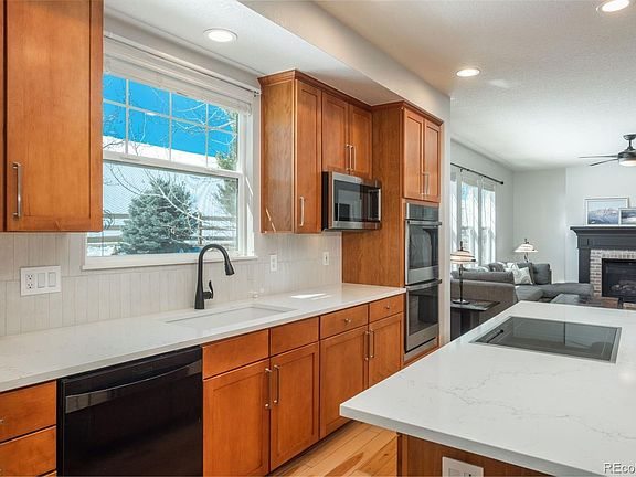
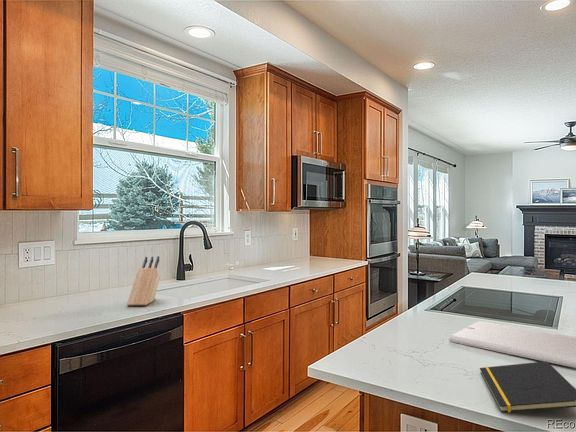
+ notepad (526, 384)
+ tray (524, 341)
+ knife block (145, 279)
